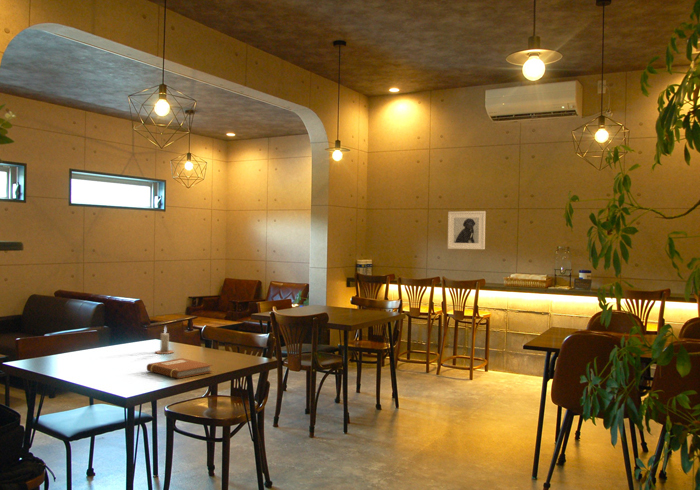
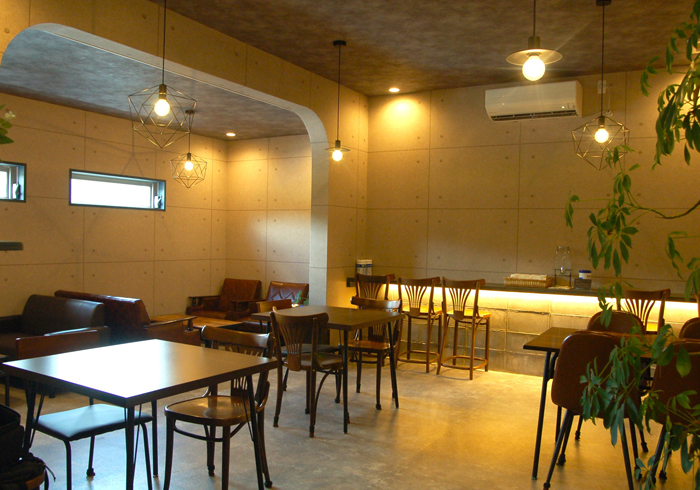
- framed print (466, 230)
- notebook (178, 367)
- candle (164, 339)
